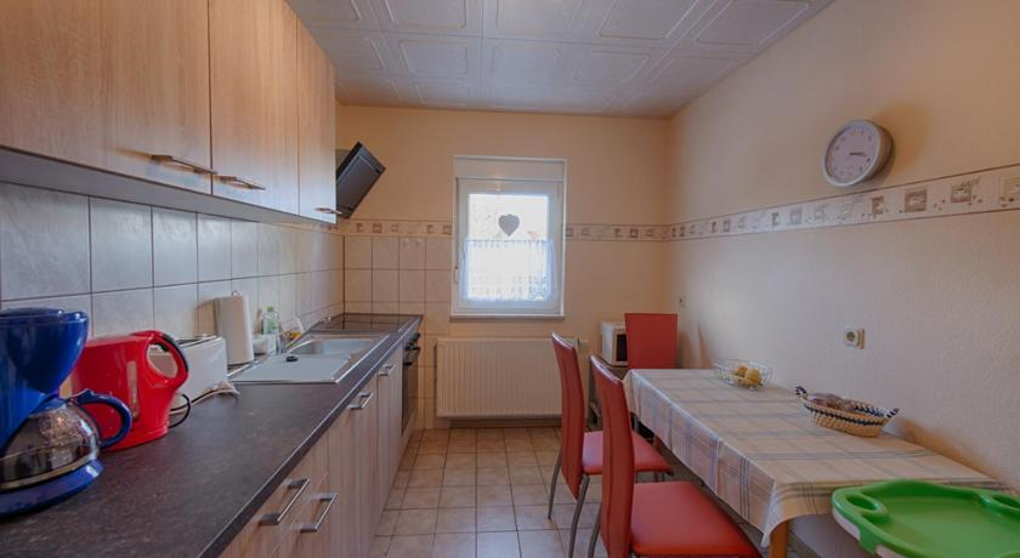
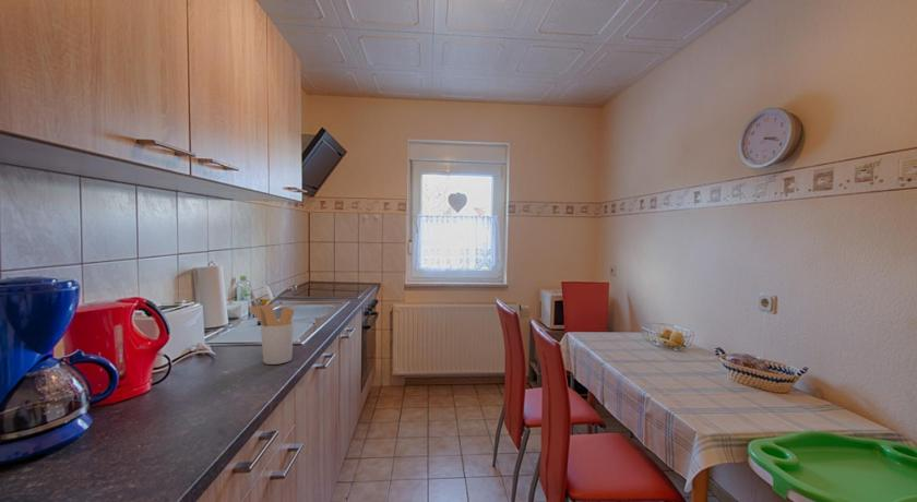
+ utensil holder (272, 332)
